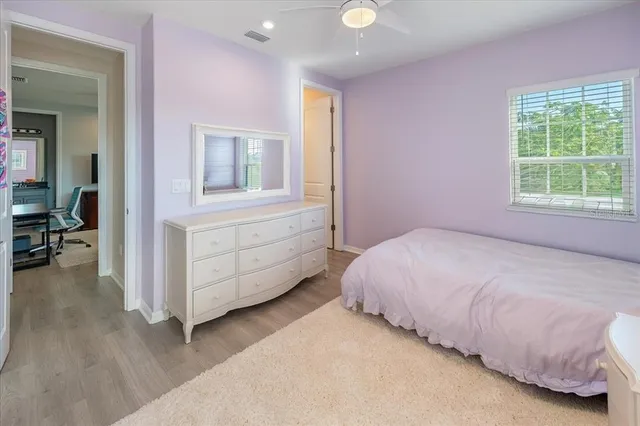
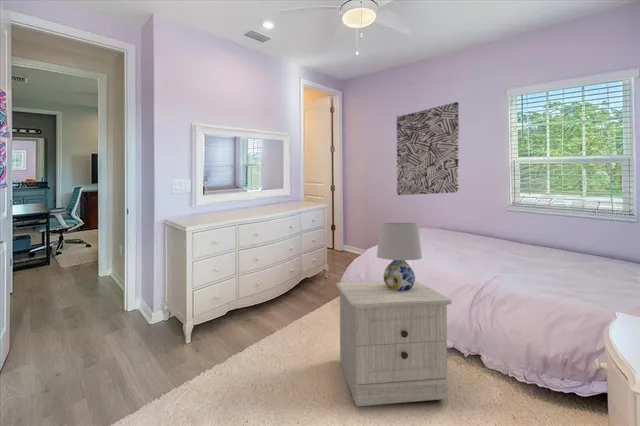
+ wall art (425, 152)
+ nightstand (389, 336)
+ table lamp (398, 255)
